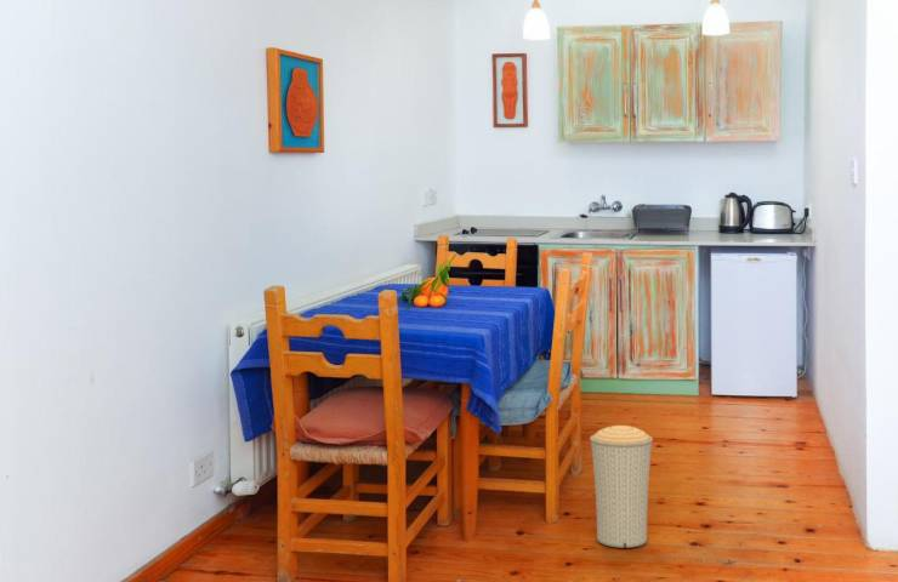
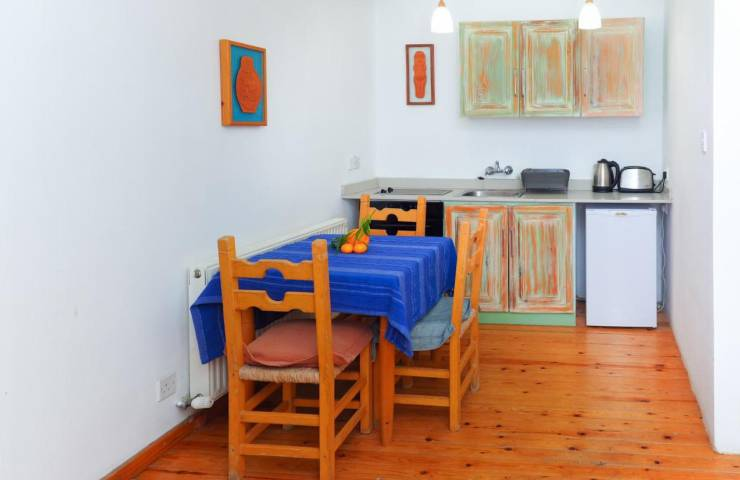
- trash can (621, 483)
